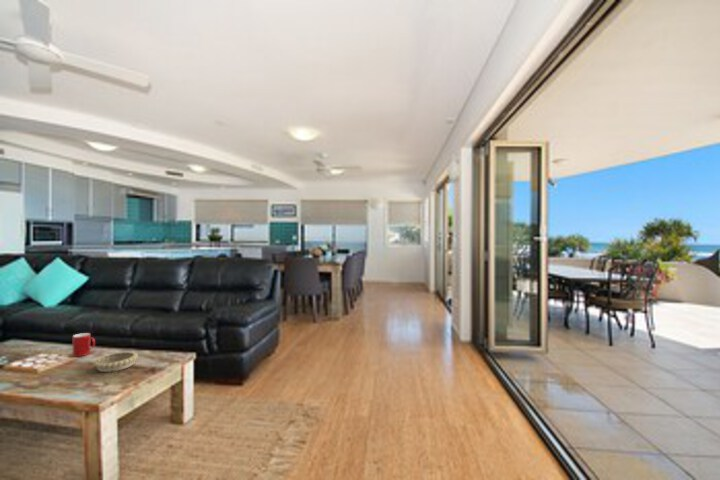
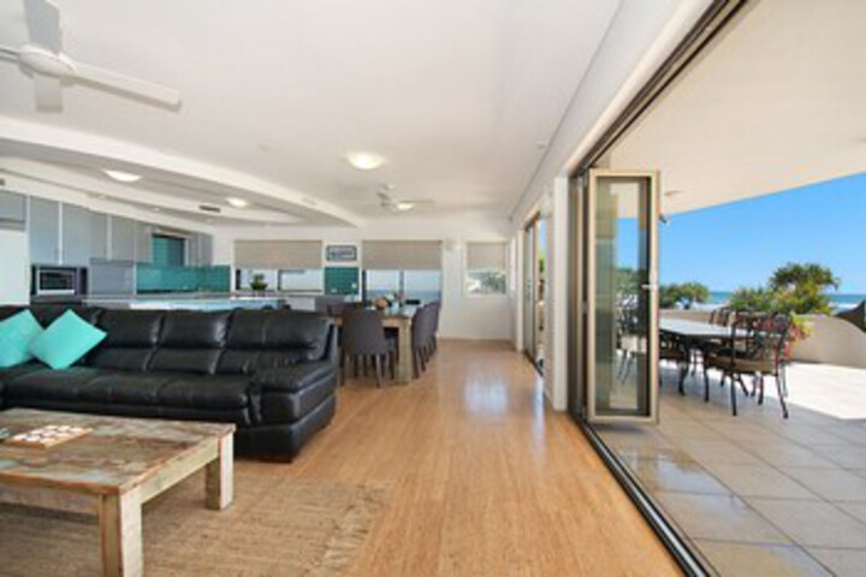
- decorative bowl (116, 361)
- cup (83, 344)
